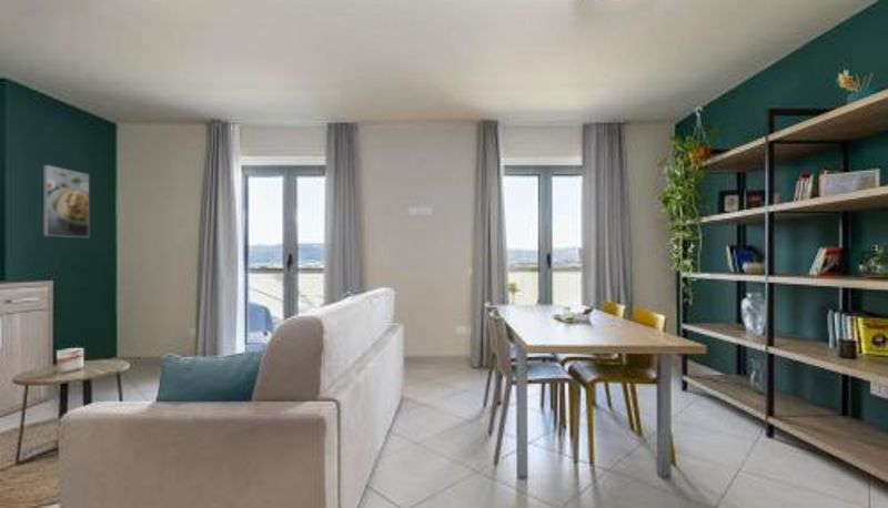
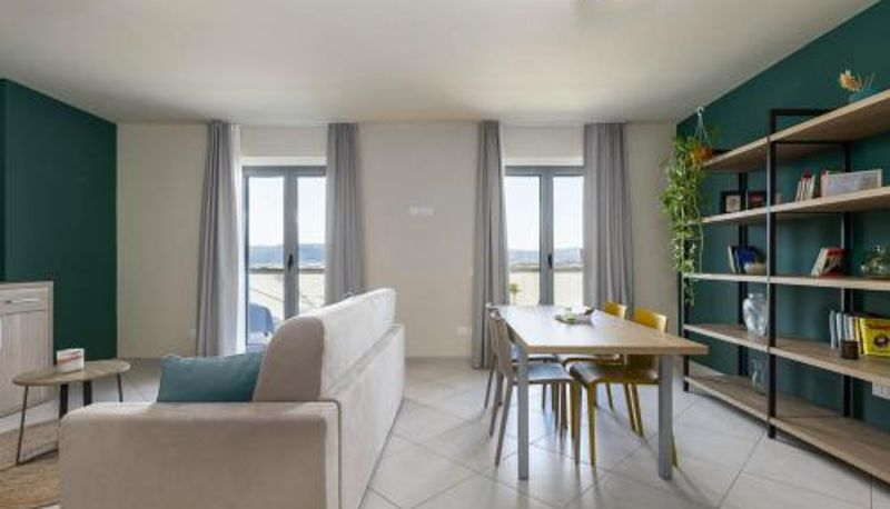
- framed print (67, 203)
